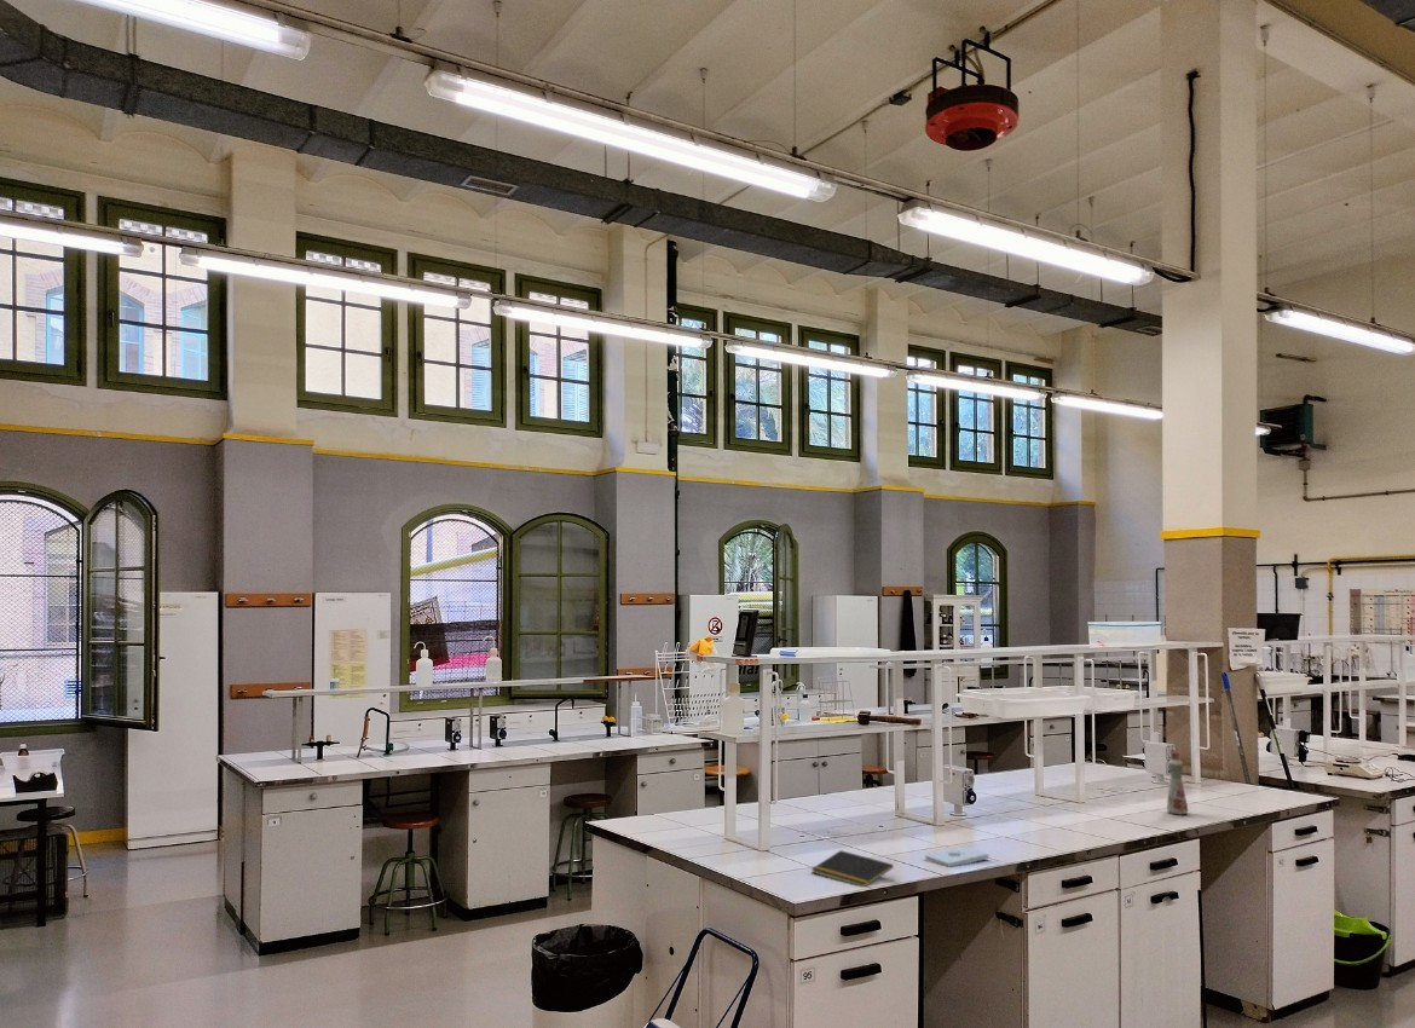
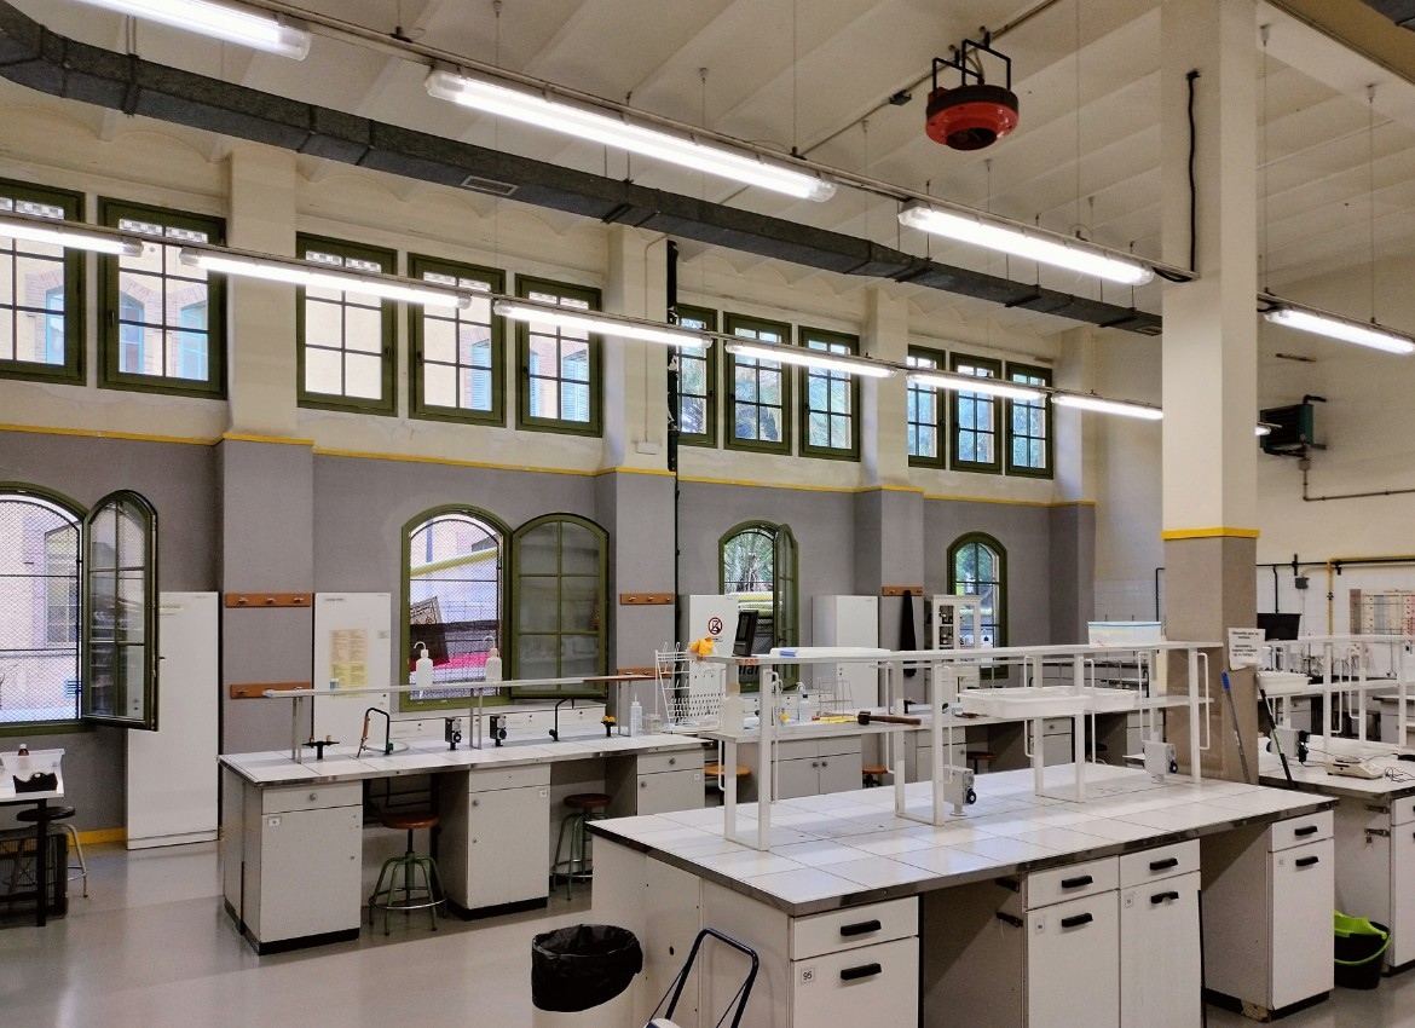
- bottle (1176, 781)
- notepad (955, 856)
- notepad (851, 868)
